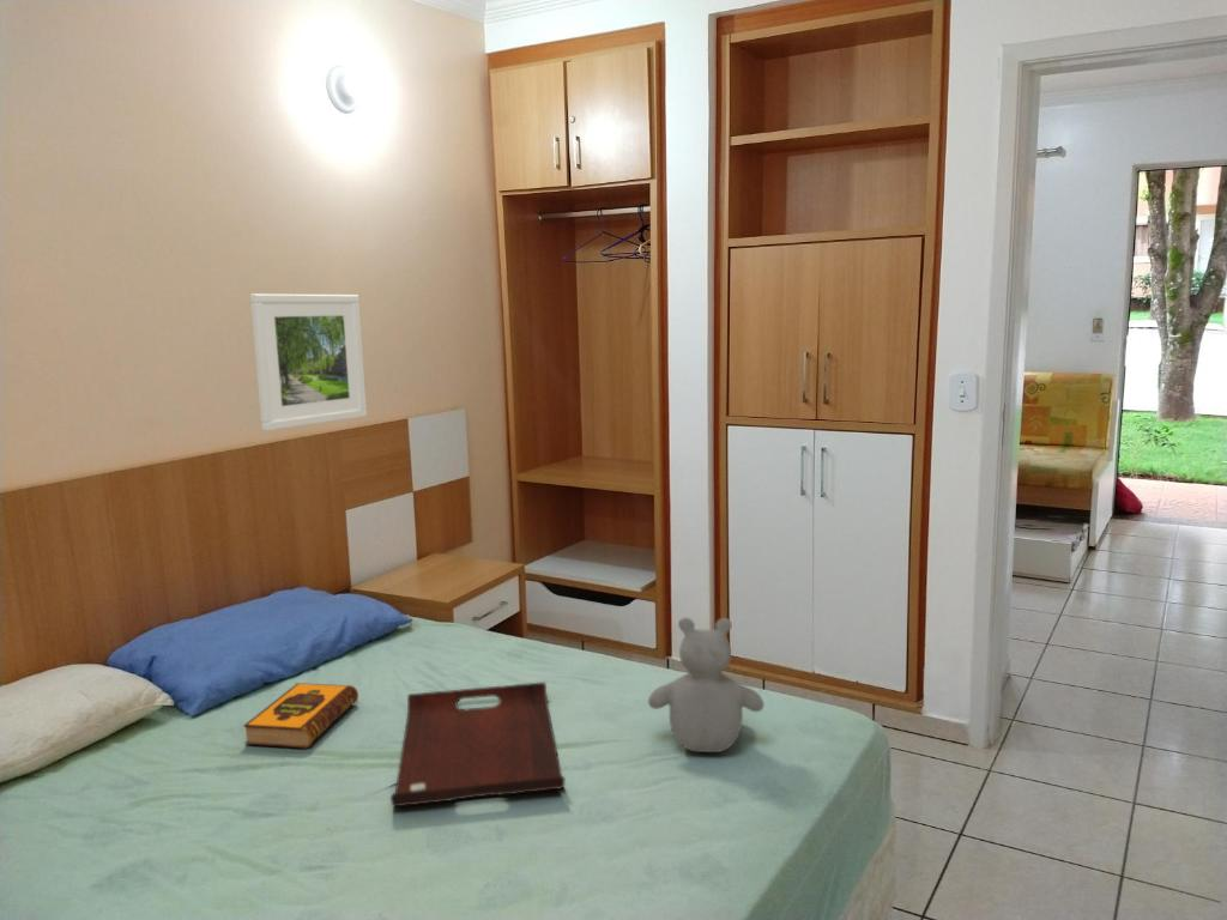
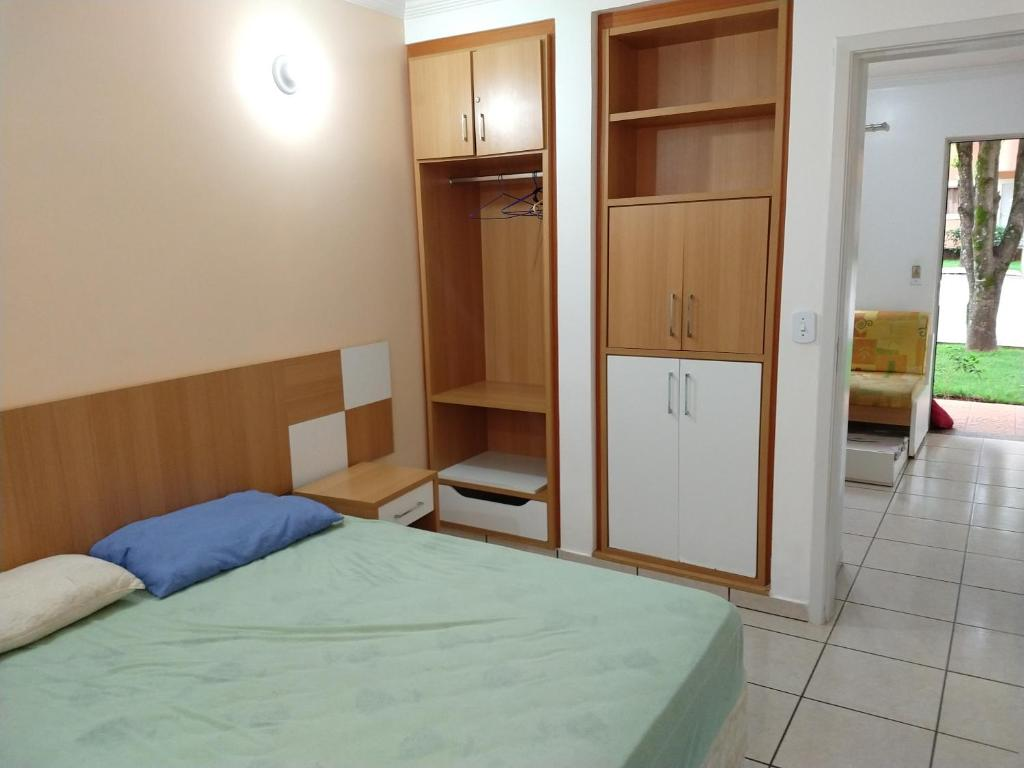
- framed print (312, 359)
- serving tray (478, 740)
- hardback book (304, 714)
- teddy bear (706, 676)
